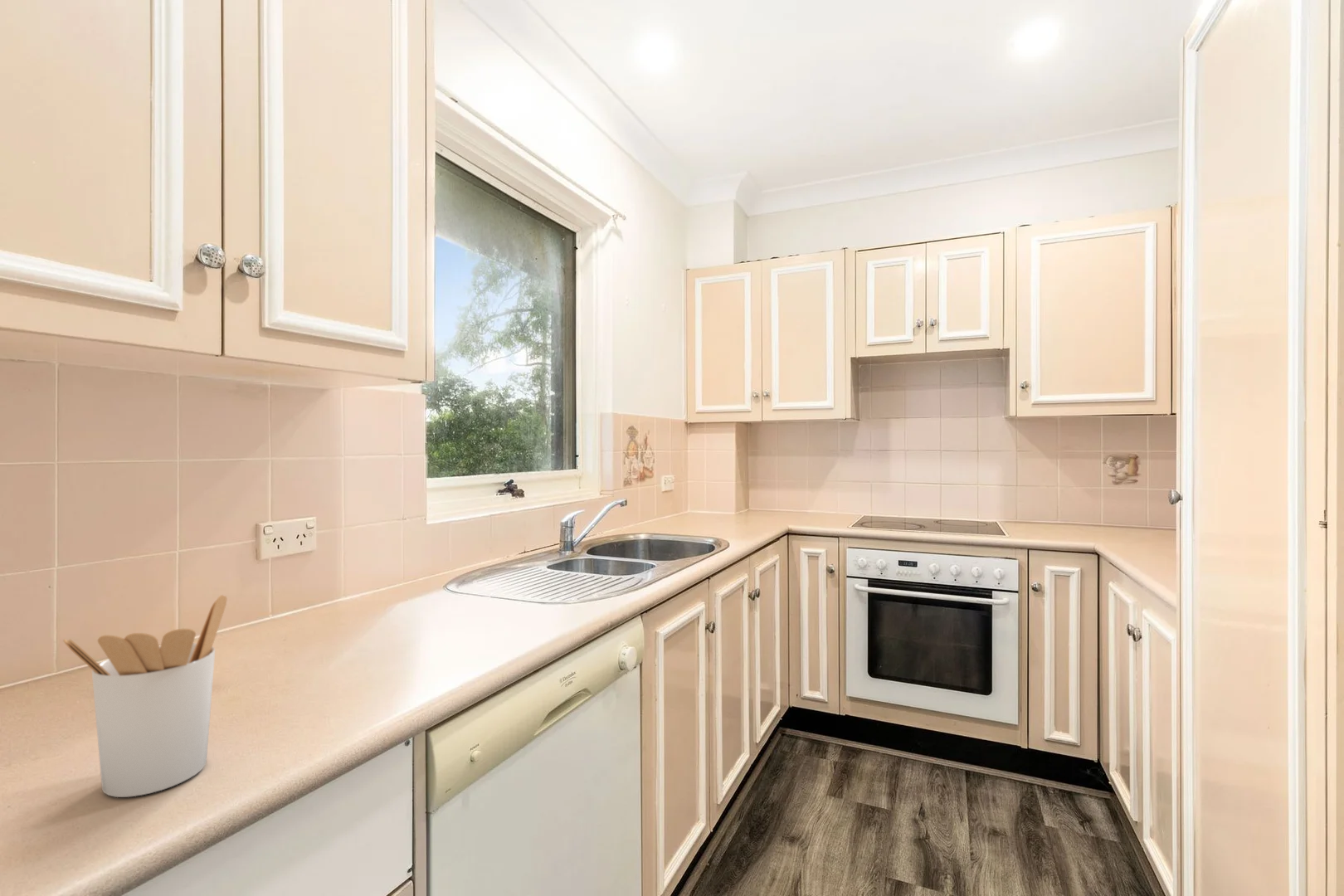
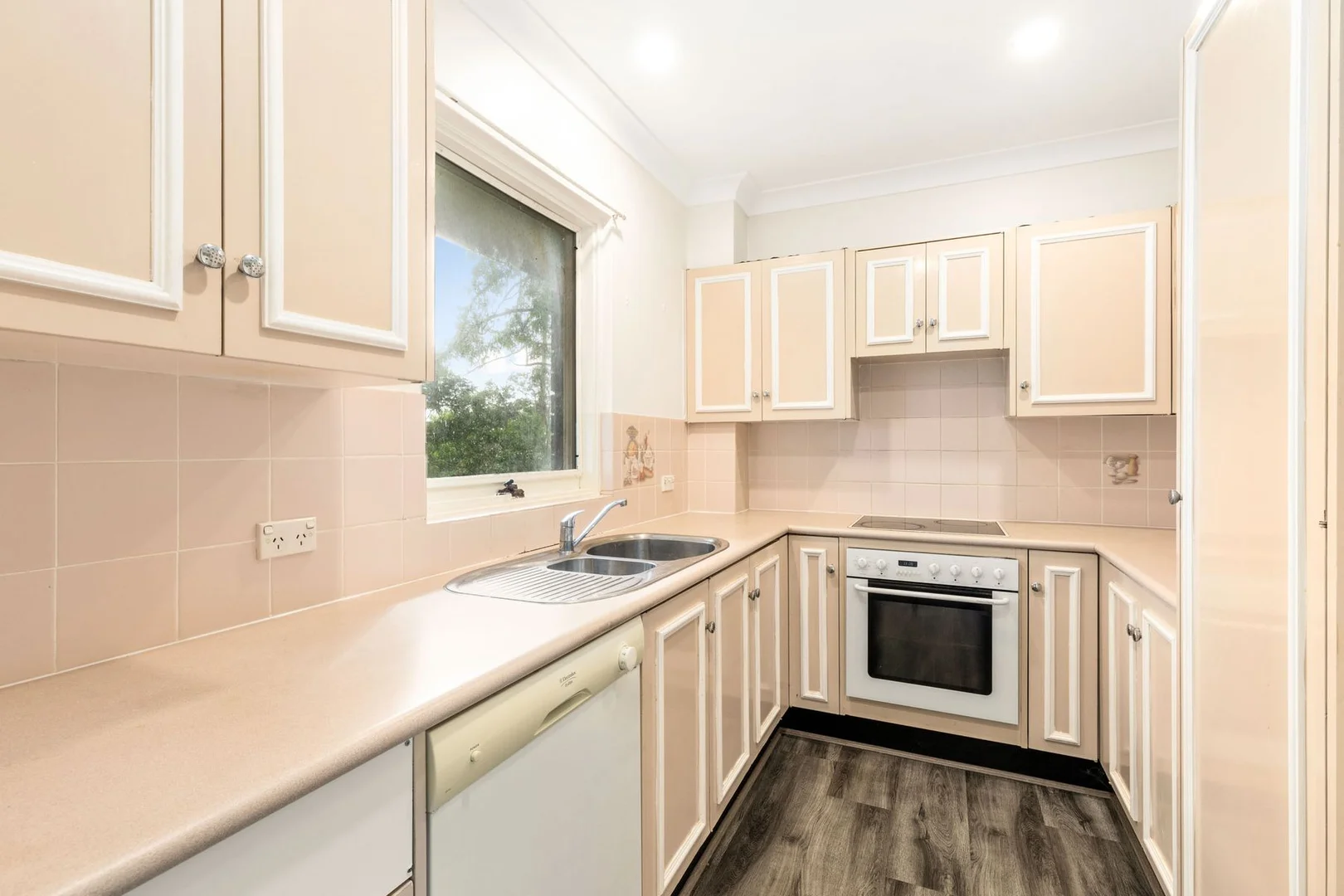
- utensil holder (154, 696)
